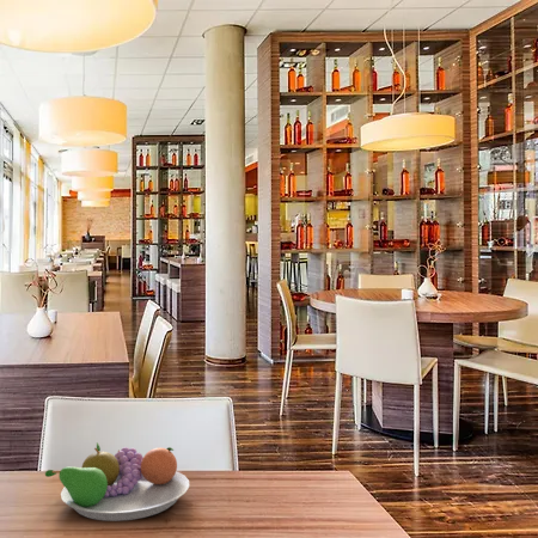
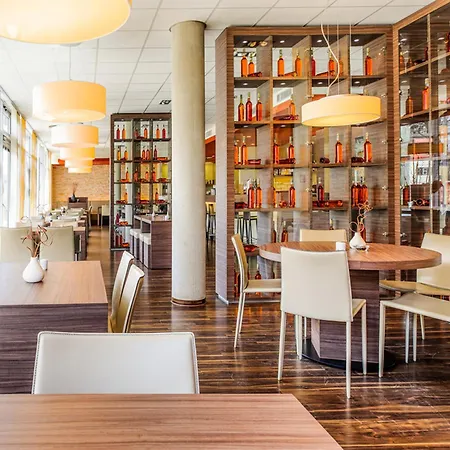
- fruit bowl (121, 475)
